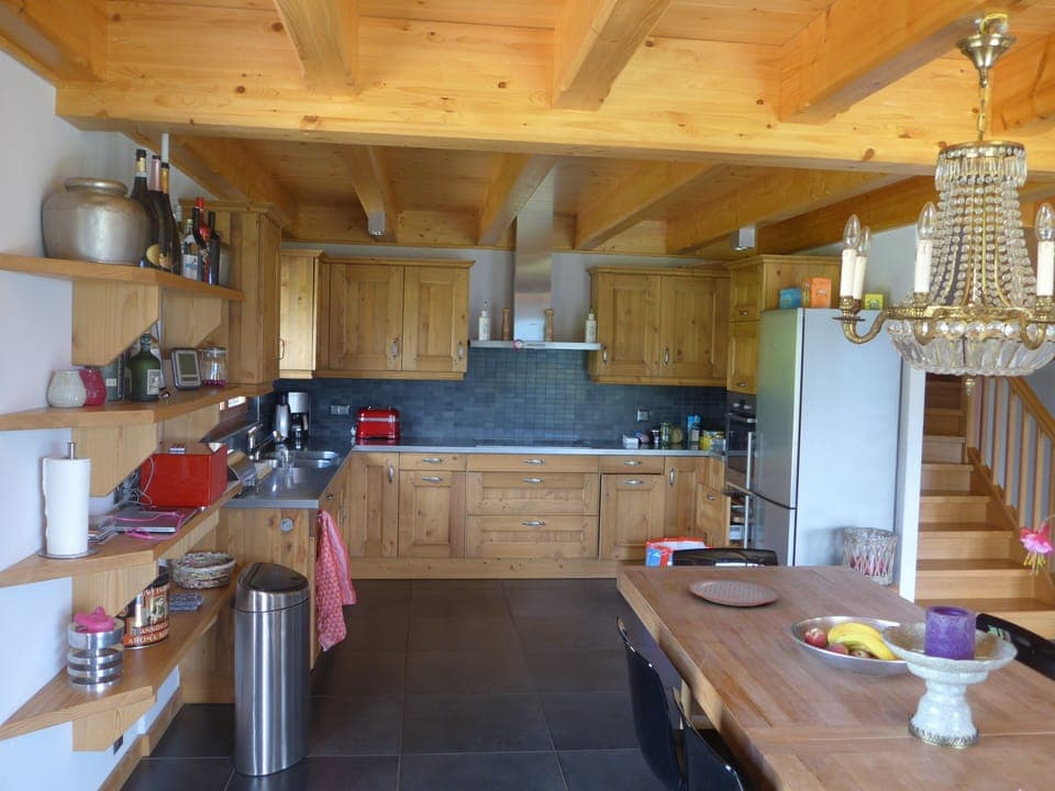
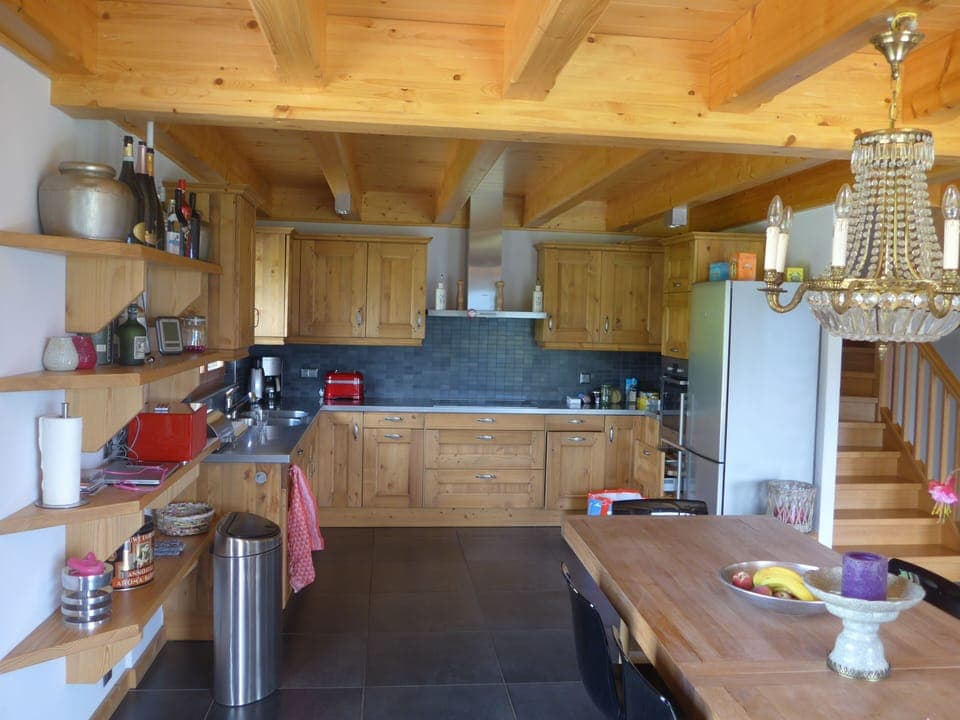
- plate (733, 593)
